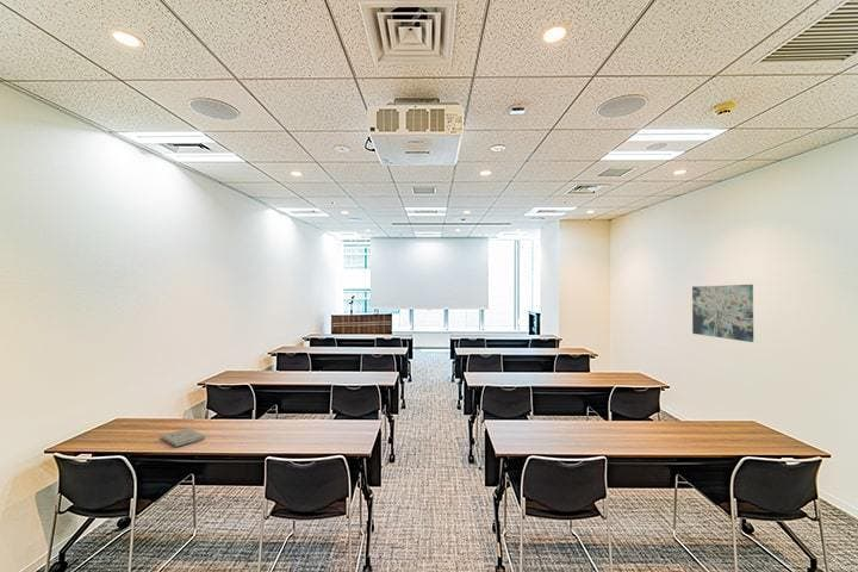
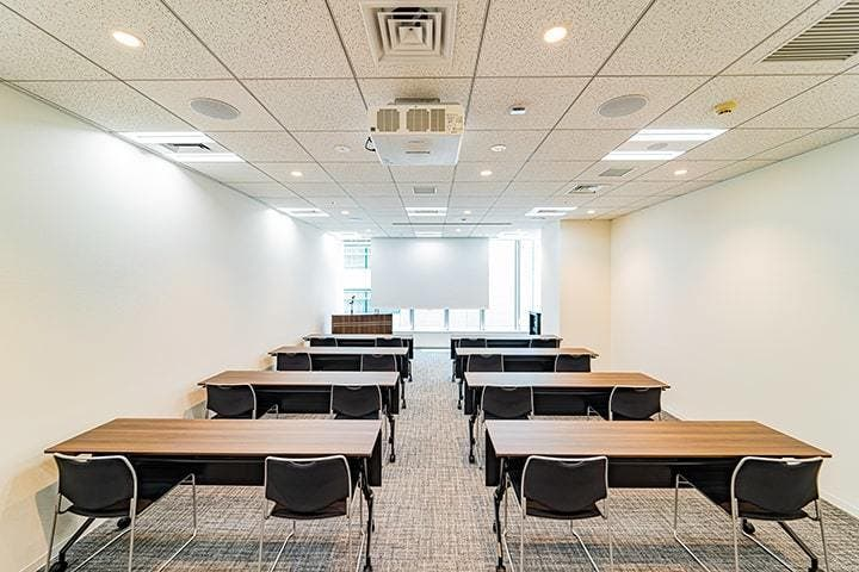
- wall art (720, 311)
- book (182, 436)
